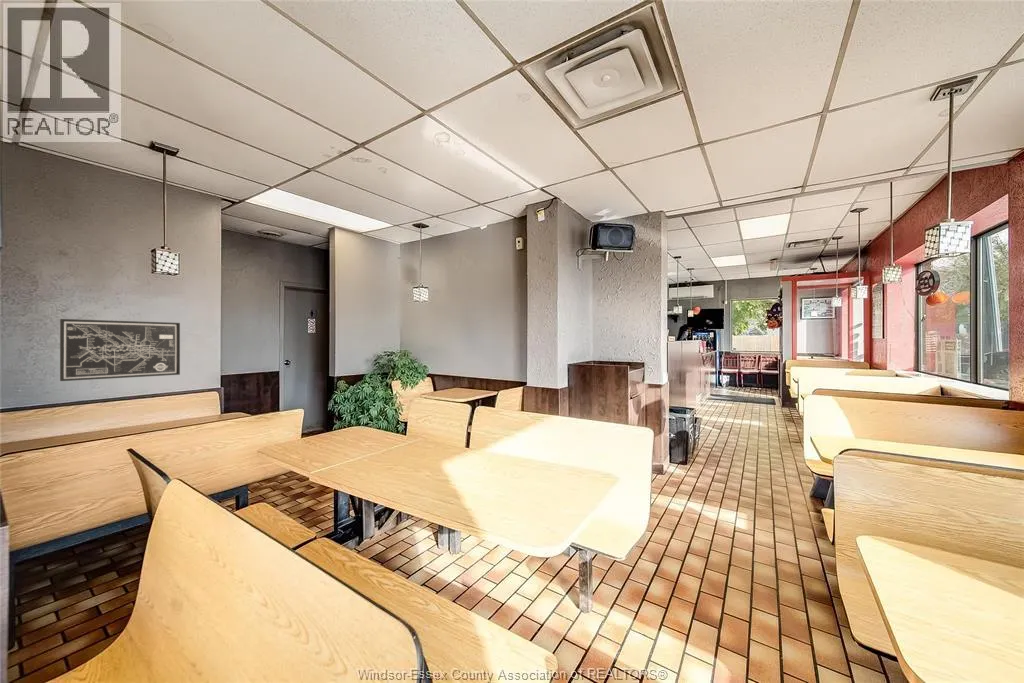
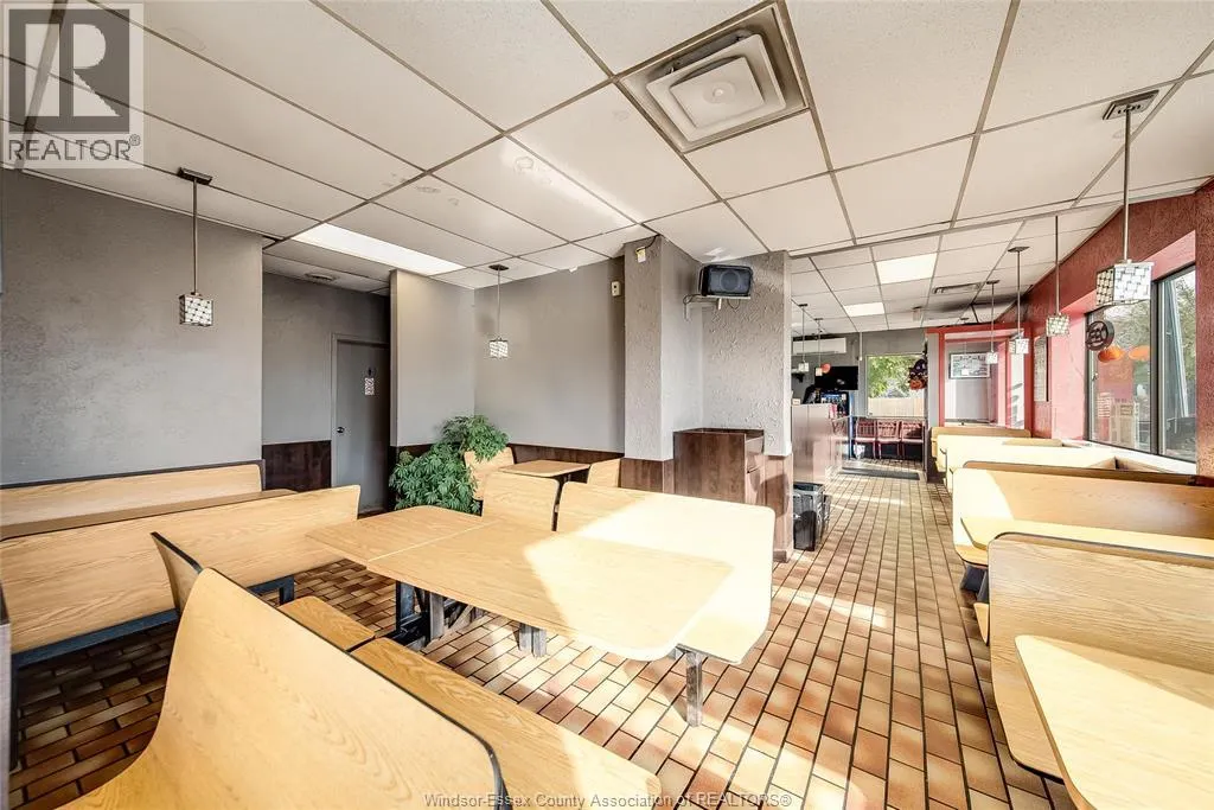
- wall art (125, 349)
